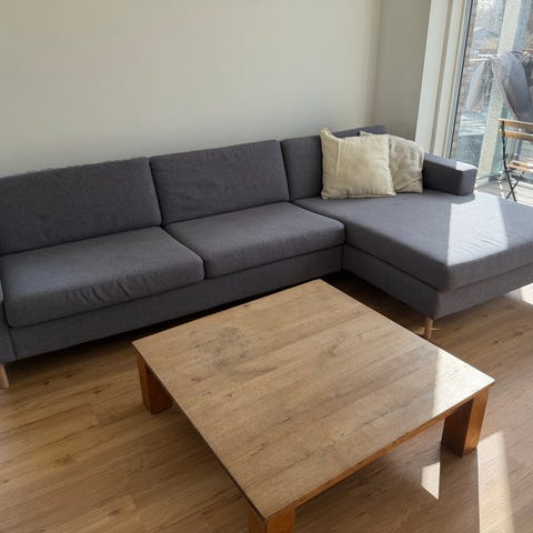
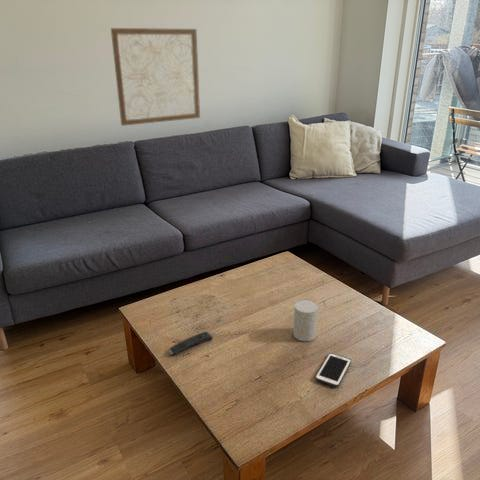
+ wall art (155, 75)
+ cup (305, 320)
+ cell phone (333, 369)
+ remote control (190, 343)
